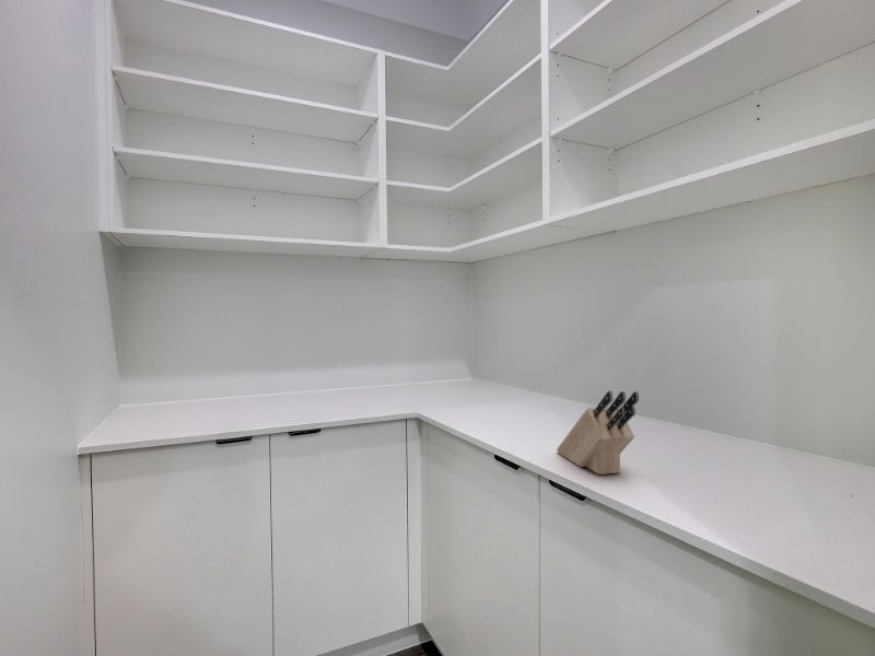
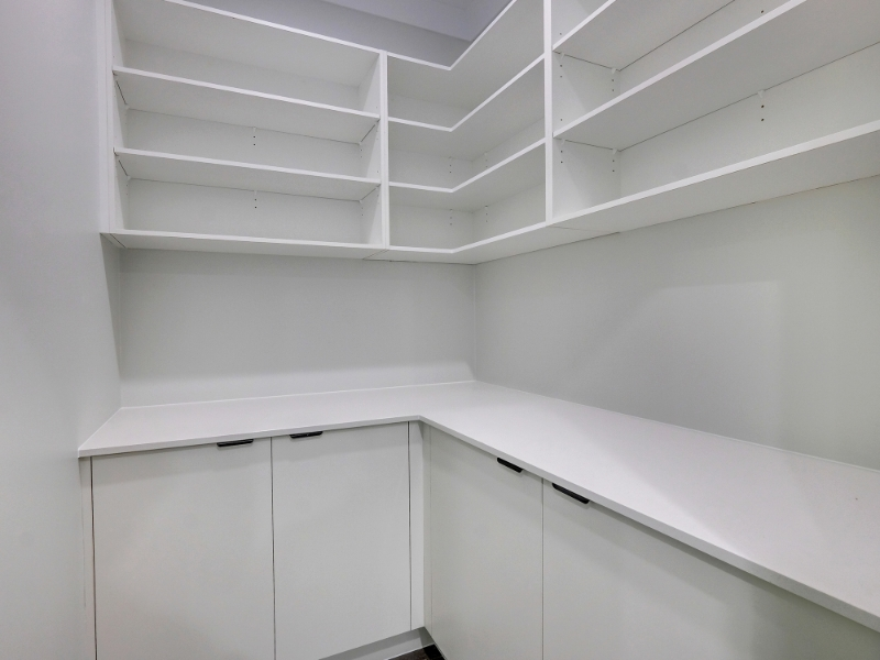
- knife block (596, 424)
